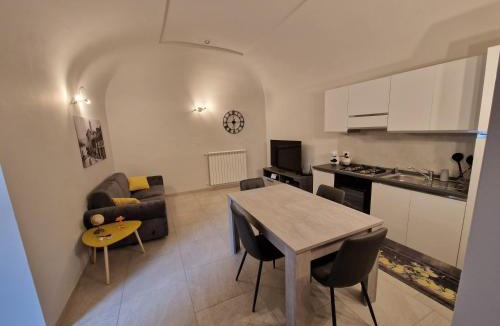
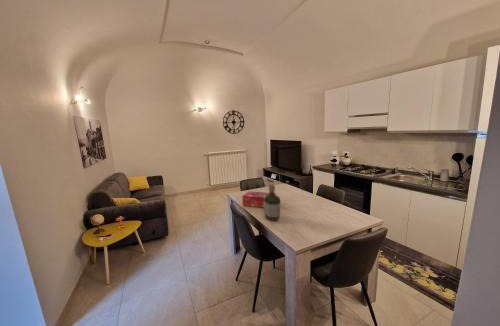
+ tissue box (259, 199)
+ bottle (272, 202)
